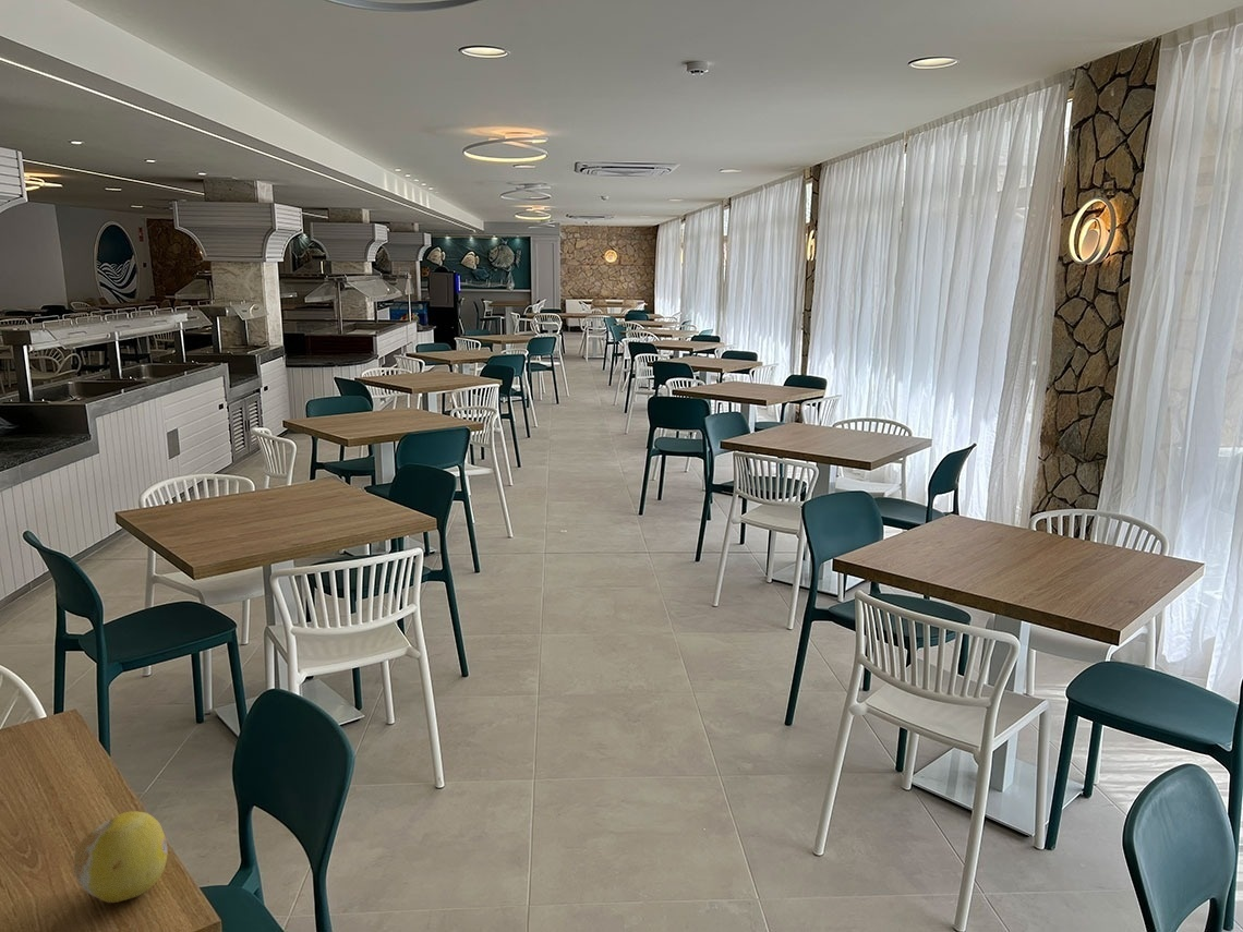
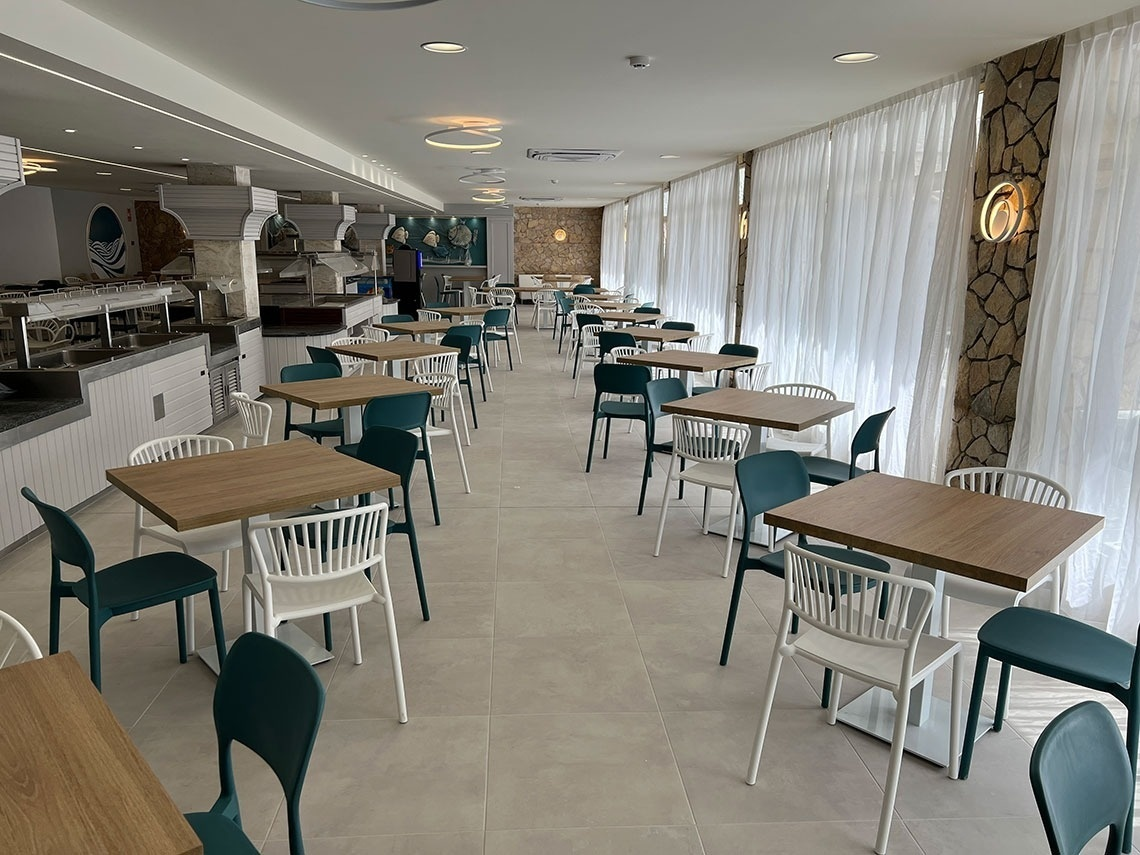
- fruit (121, 855)
